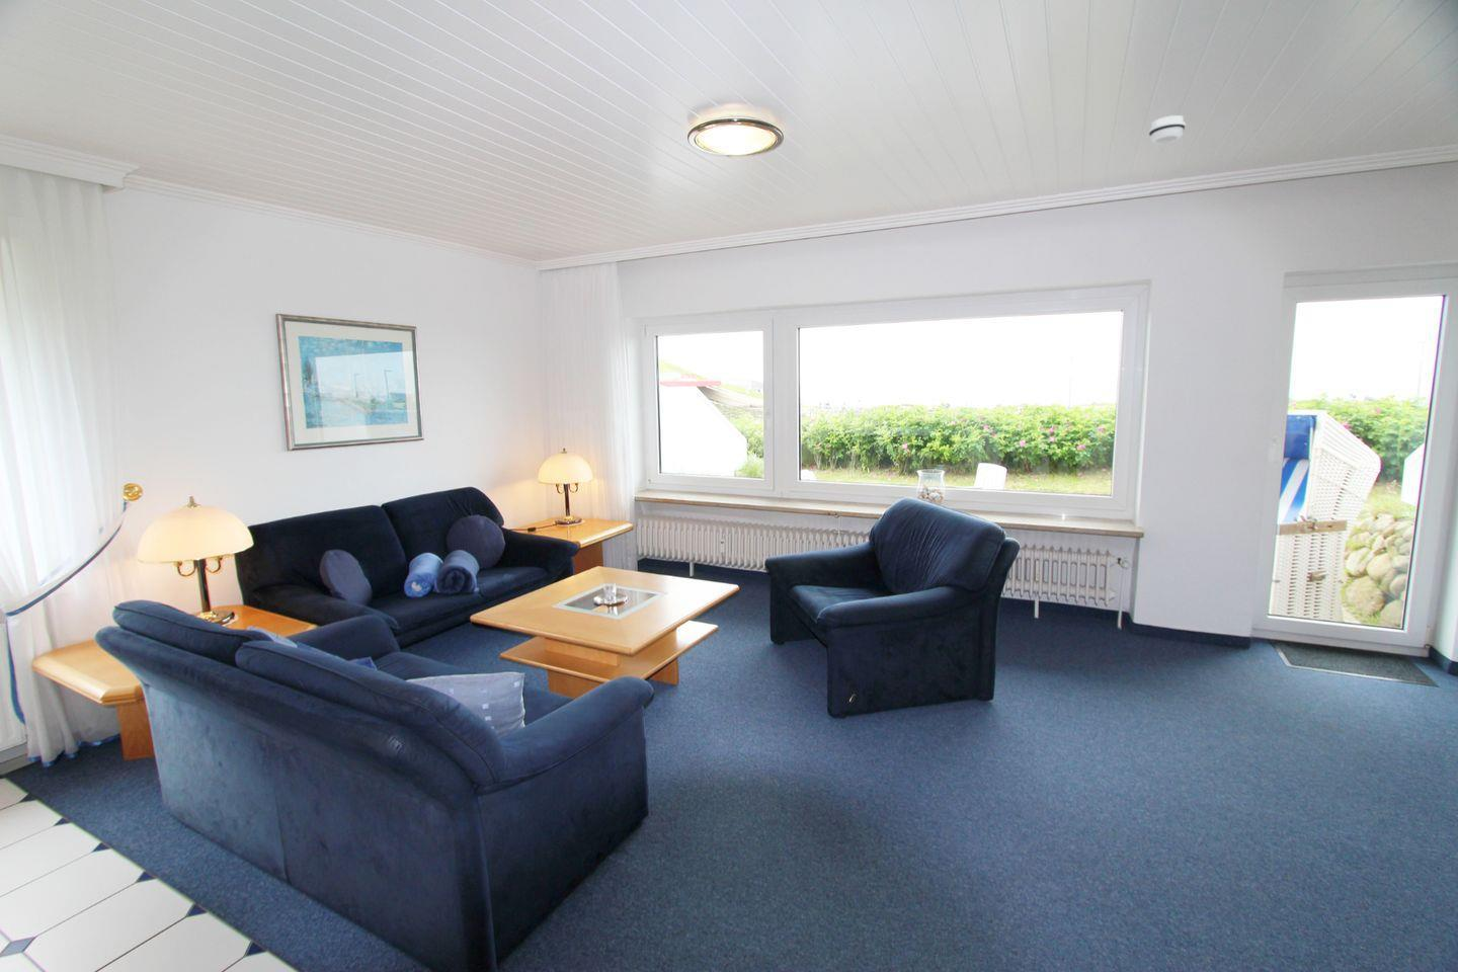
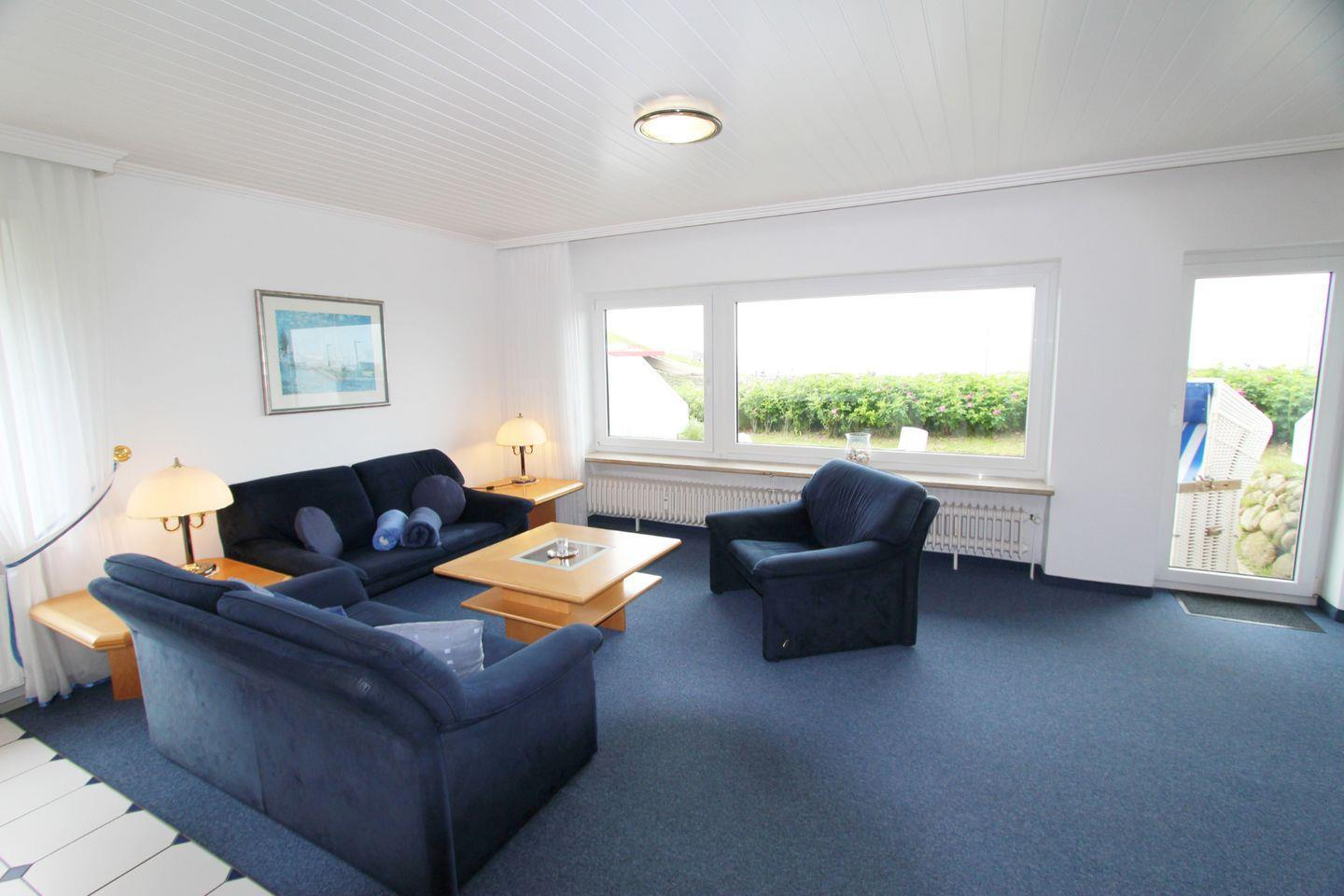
- smoke detector (1166, 129)
